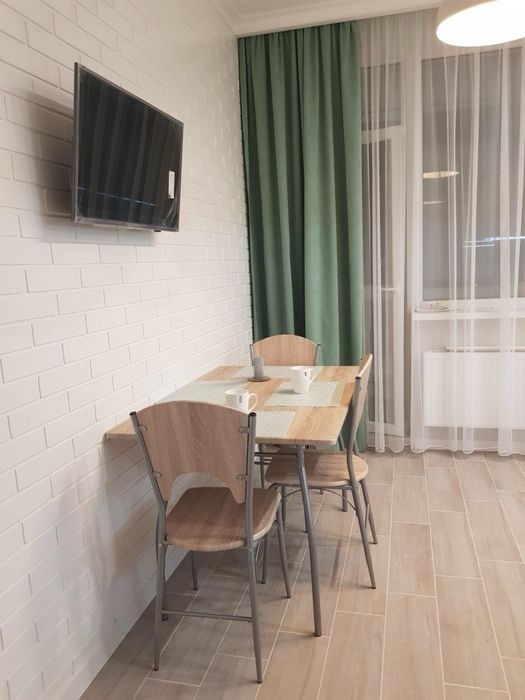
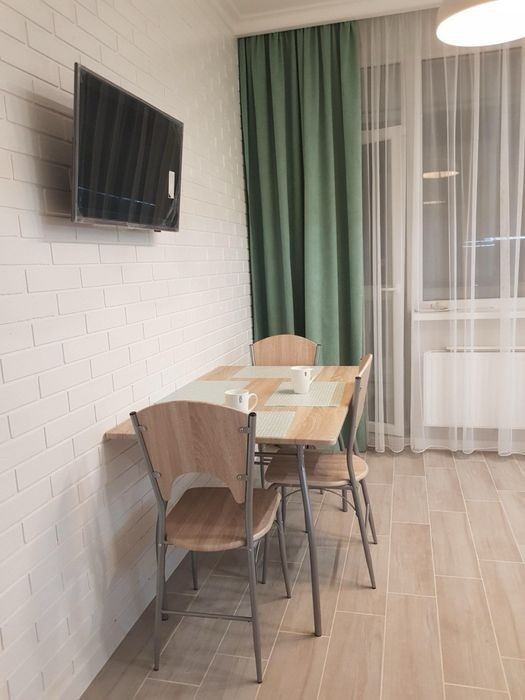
- candle (258, 363)
